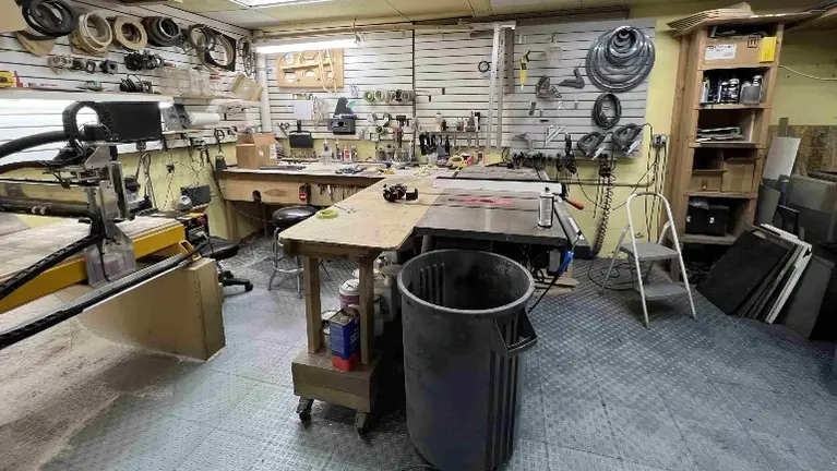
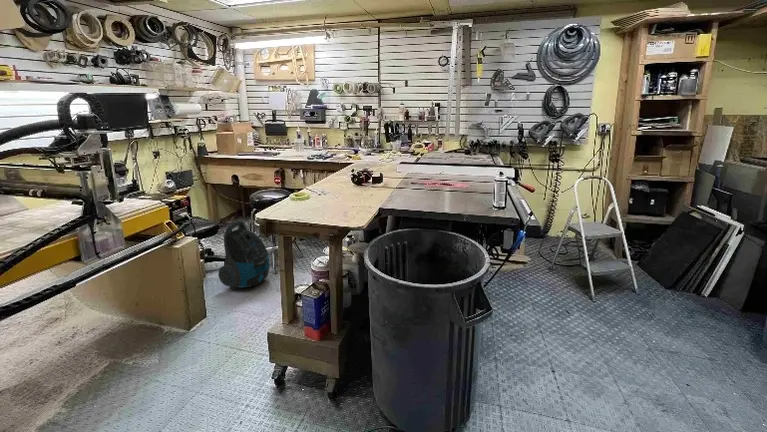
+ vacuum cleaner (244, 253)
